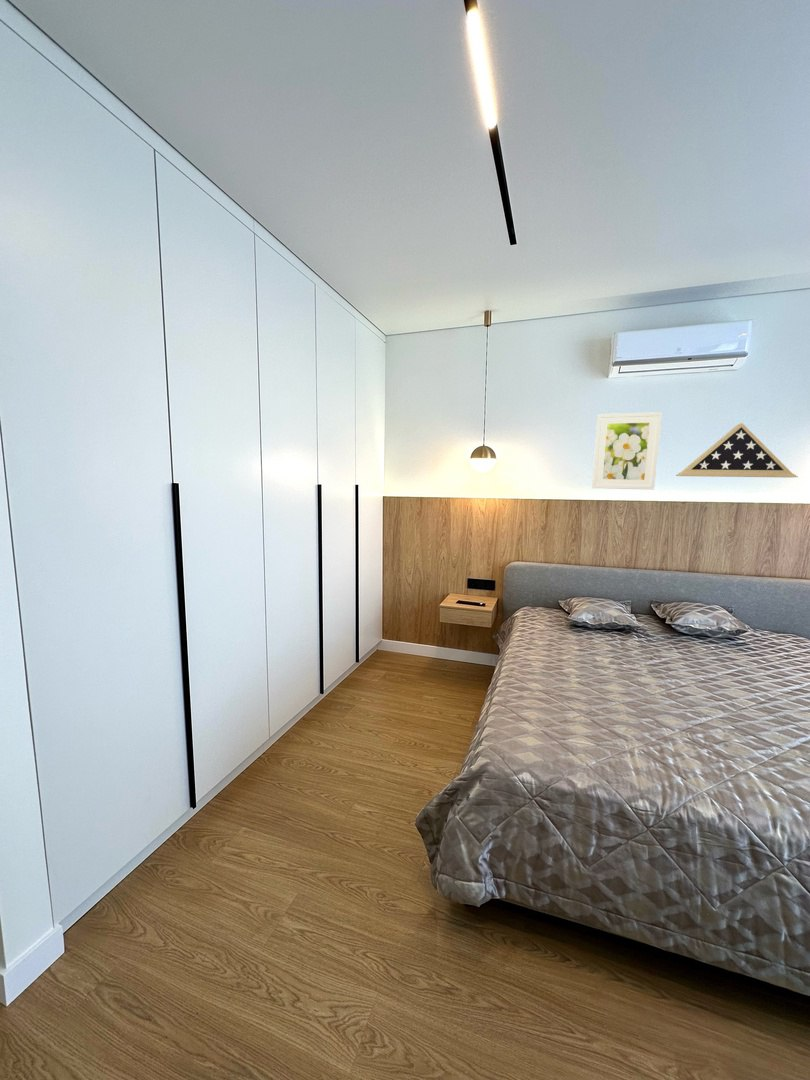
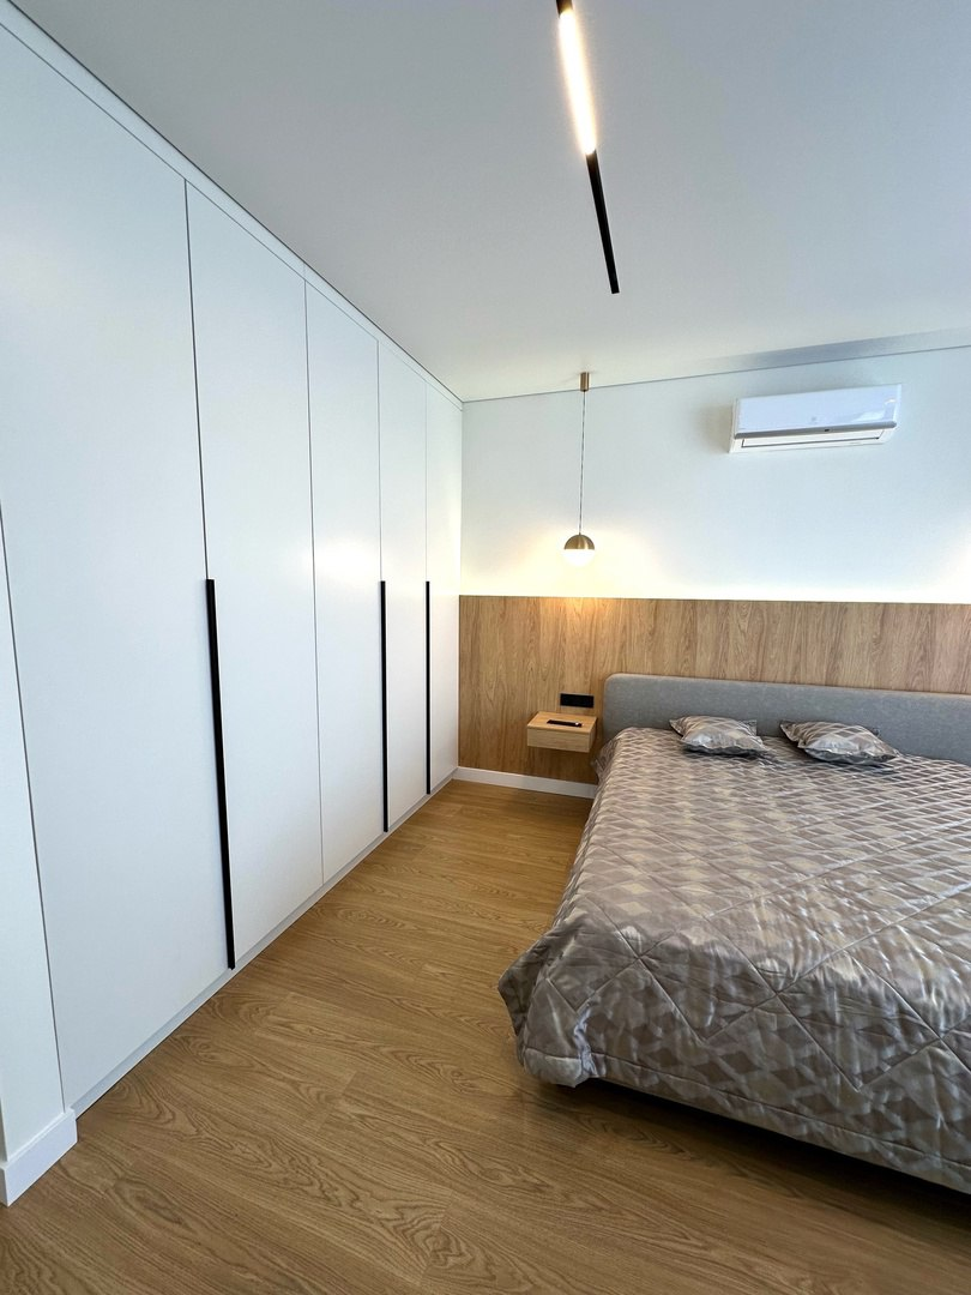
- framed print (625, 451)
- display case (736, 450)
